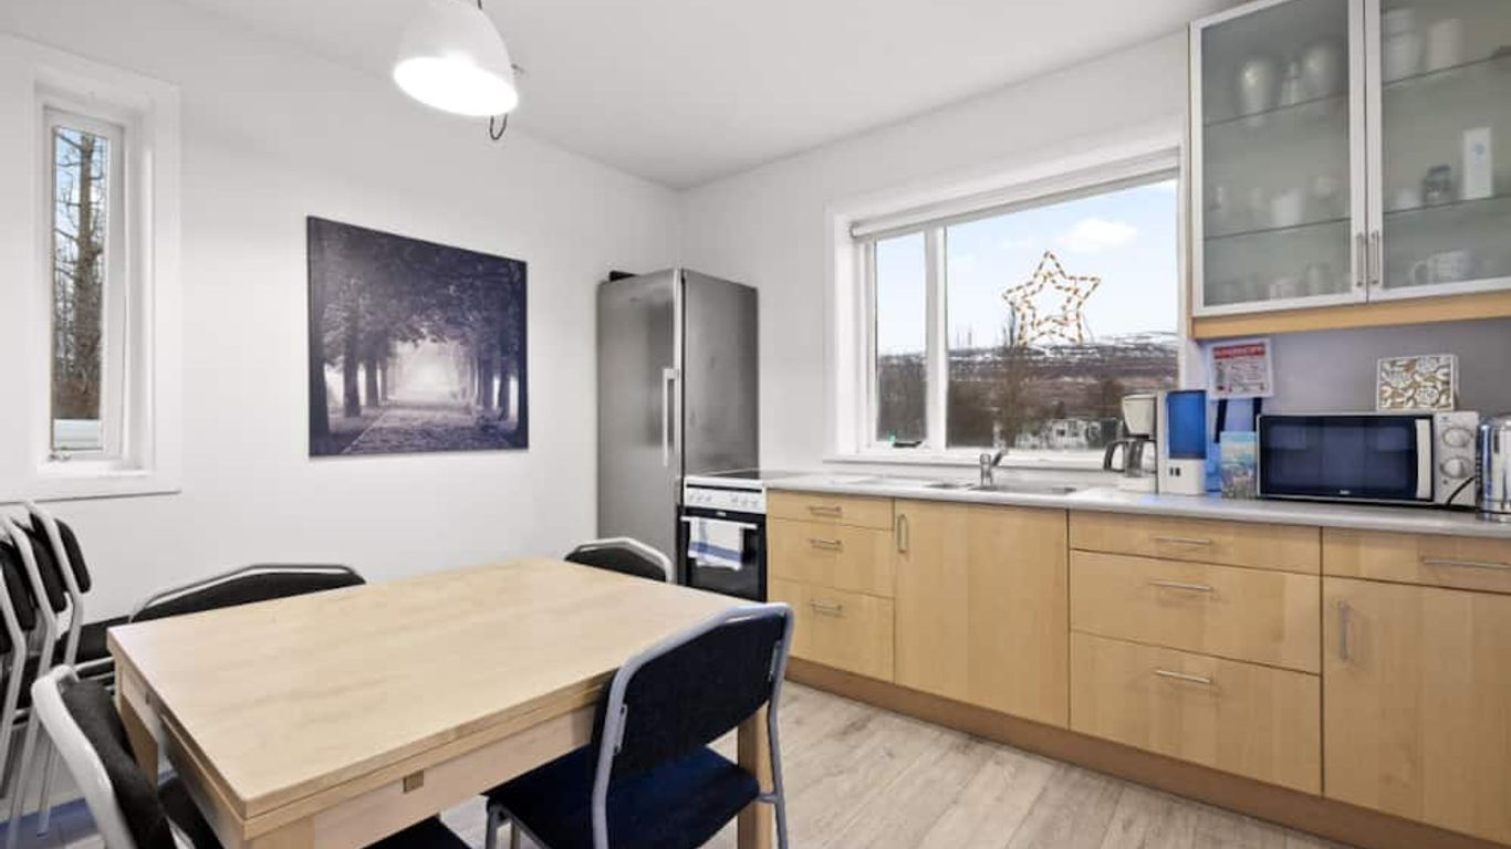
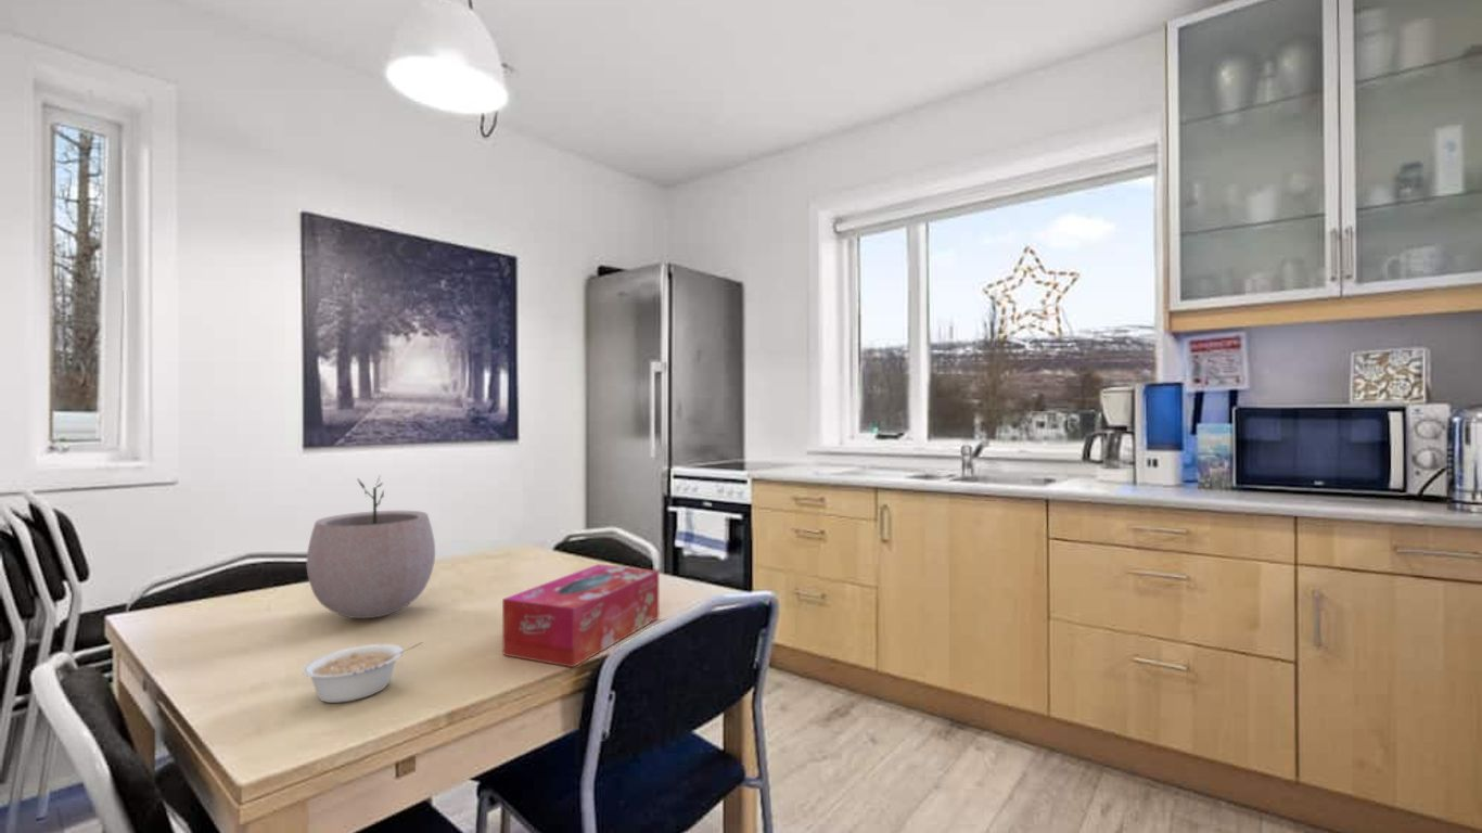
+ legume (358, 669)
+ tissue box (587, 608)
+ plant pot (373, 543)
